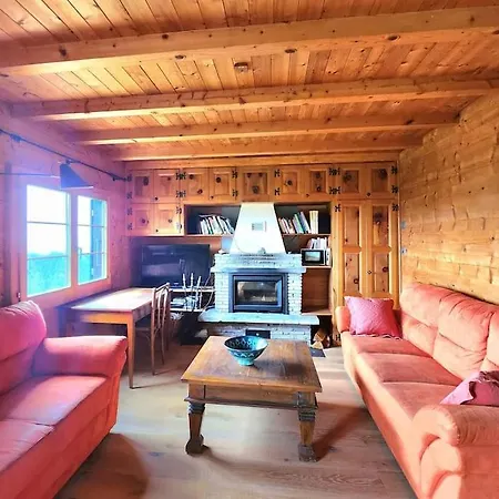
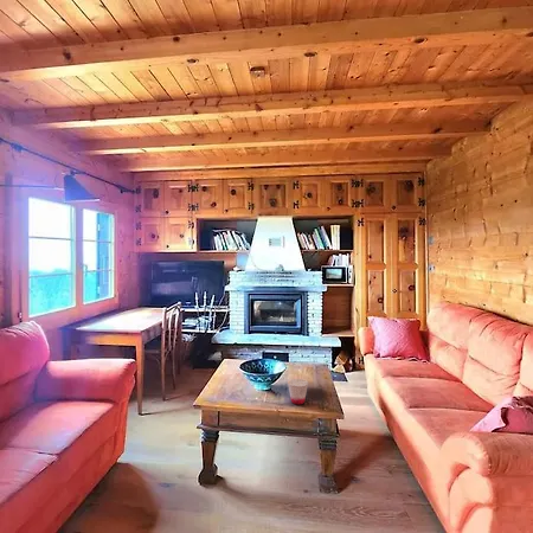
+ cup (297, 392)
